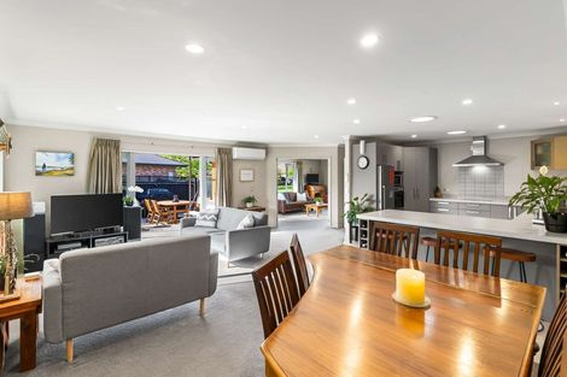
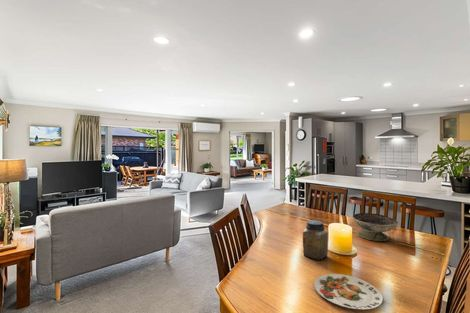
+ decorative bowl (374, 227)
+ jar (315, 238)
+ plate (346, 290)
